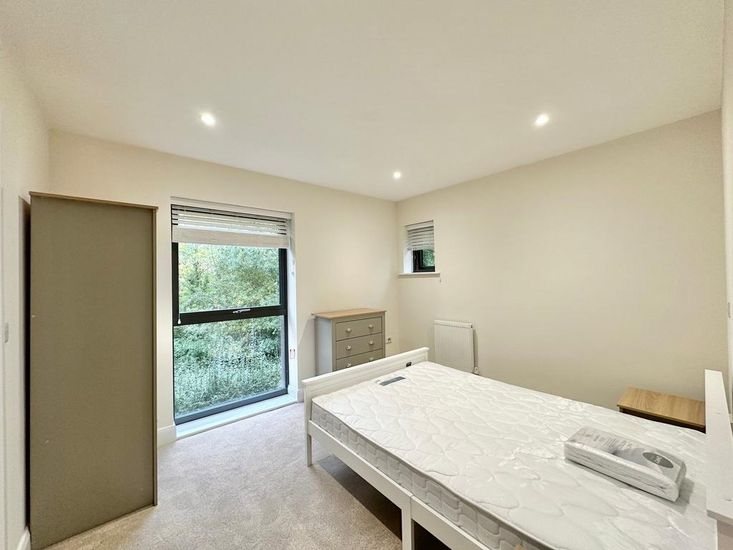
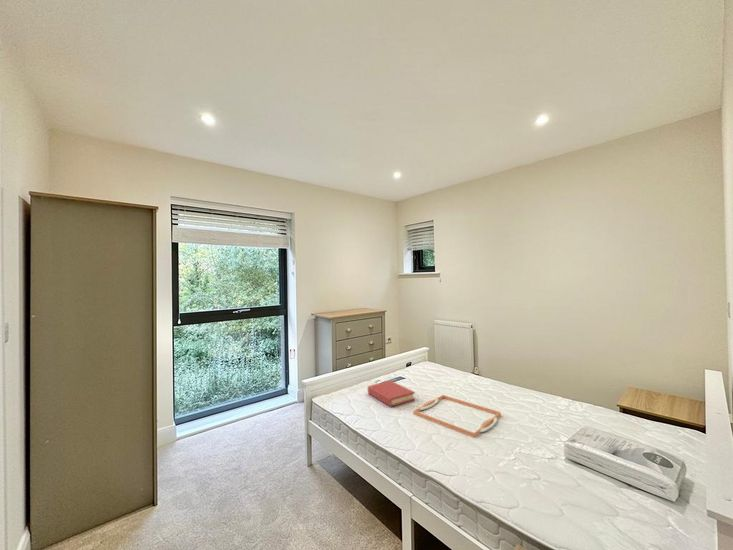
+ hardback book (390, 392)
+ serving tray (457, 402)
